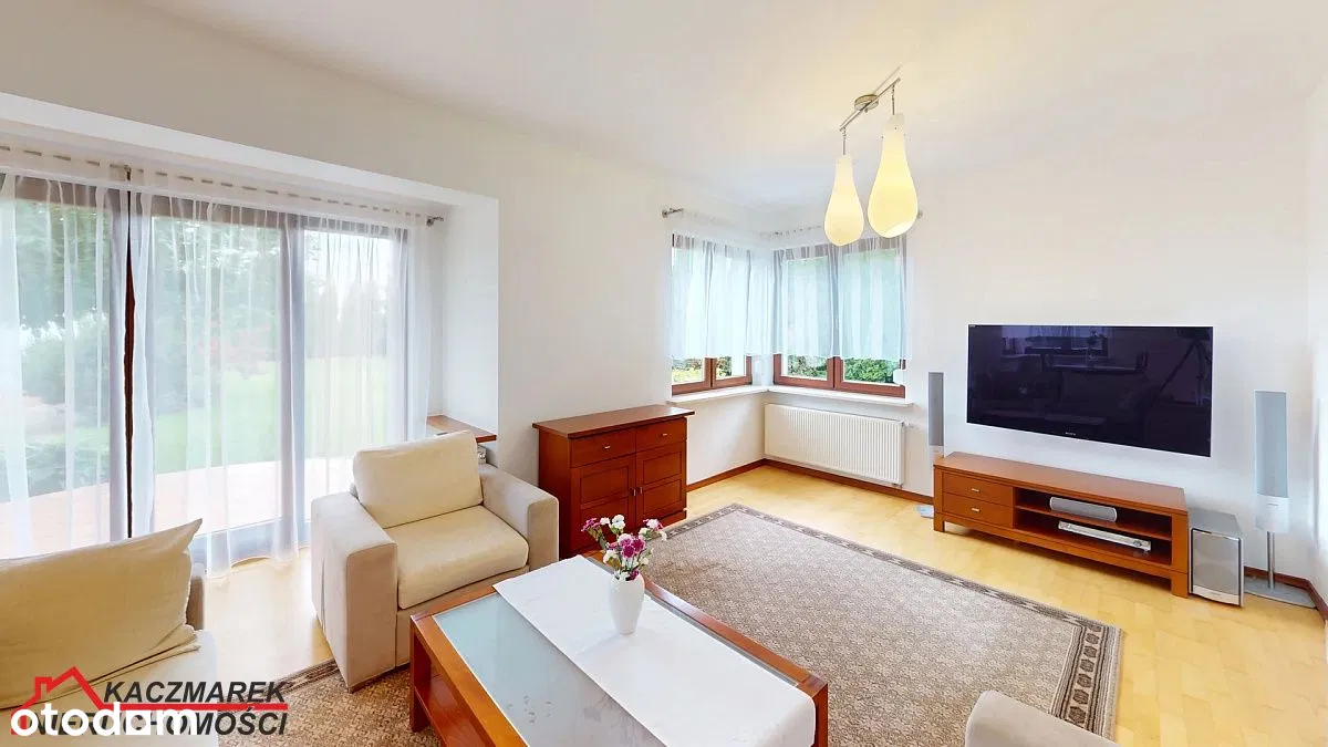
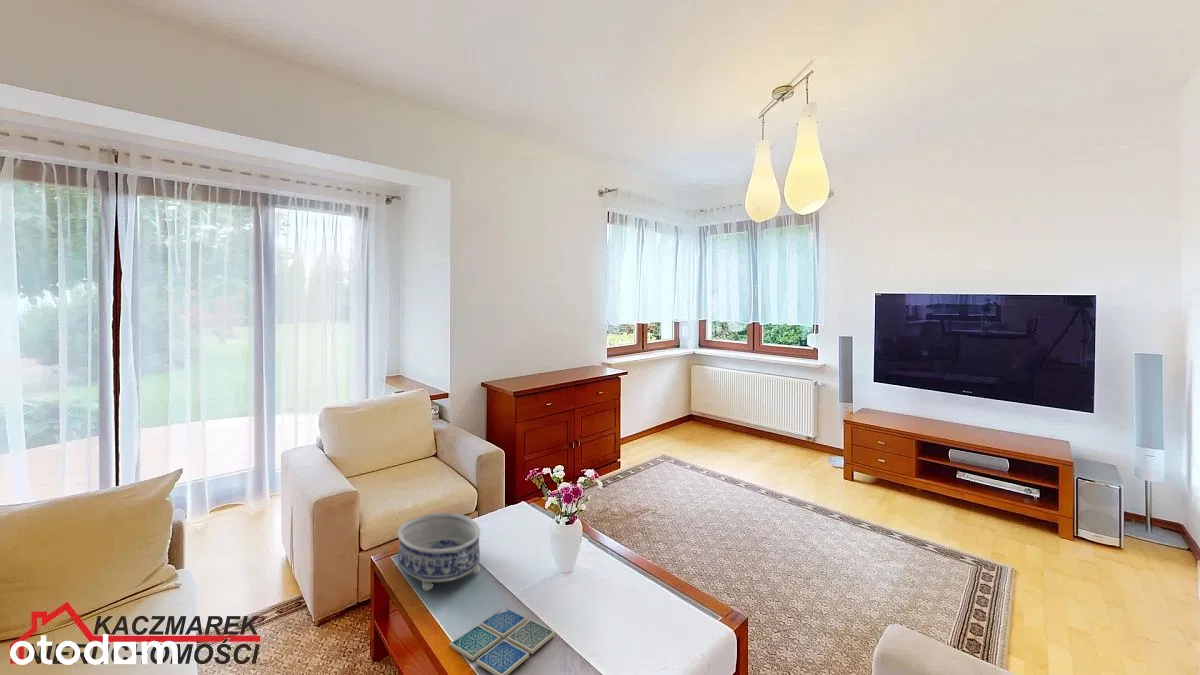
+ decorative bowl (439, 548)
+ drink coaster (503, 637)
